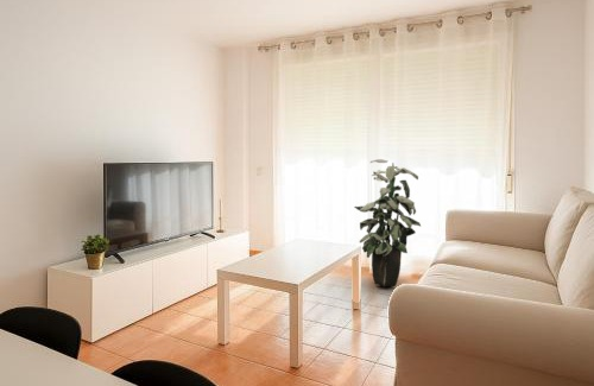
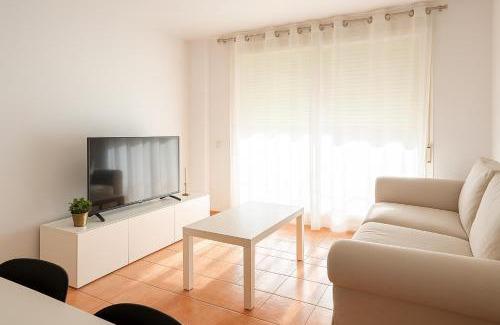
- indoor plant (385, 222)
